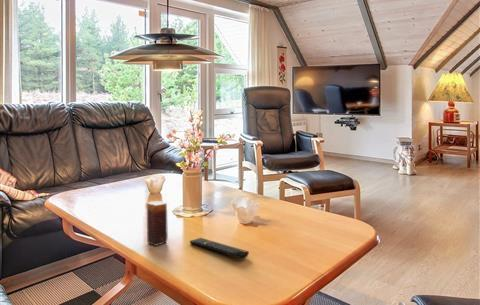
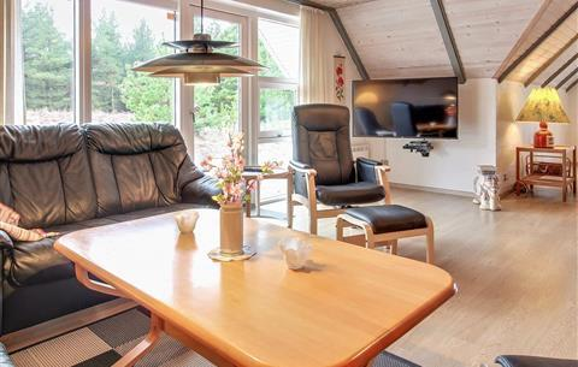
- candle (157, 222)
- remote control (218, 248)
